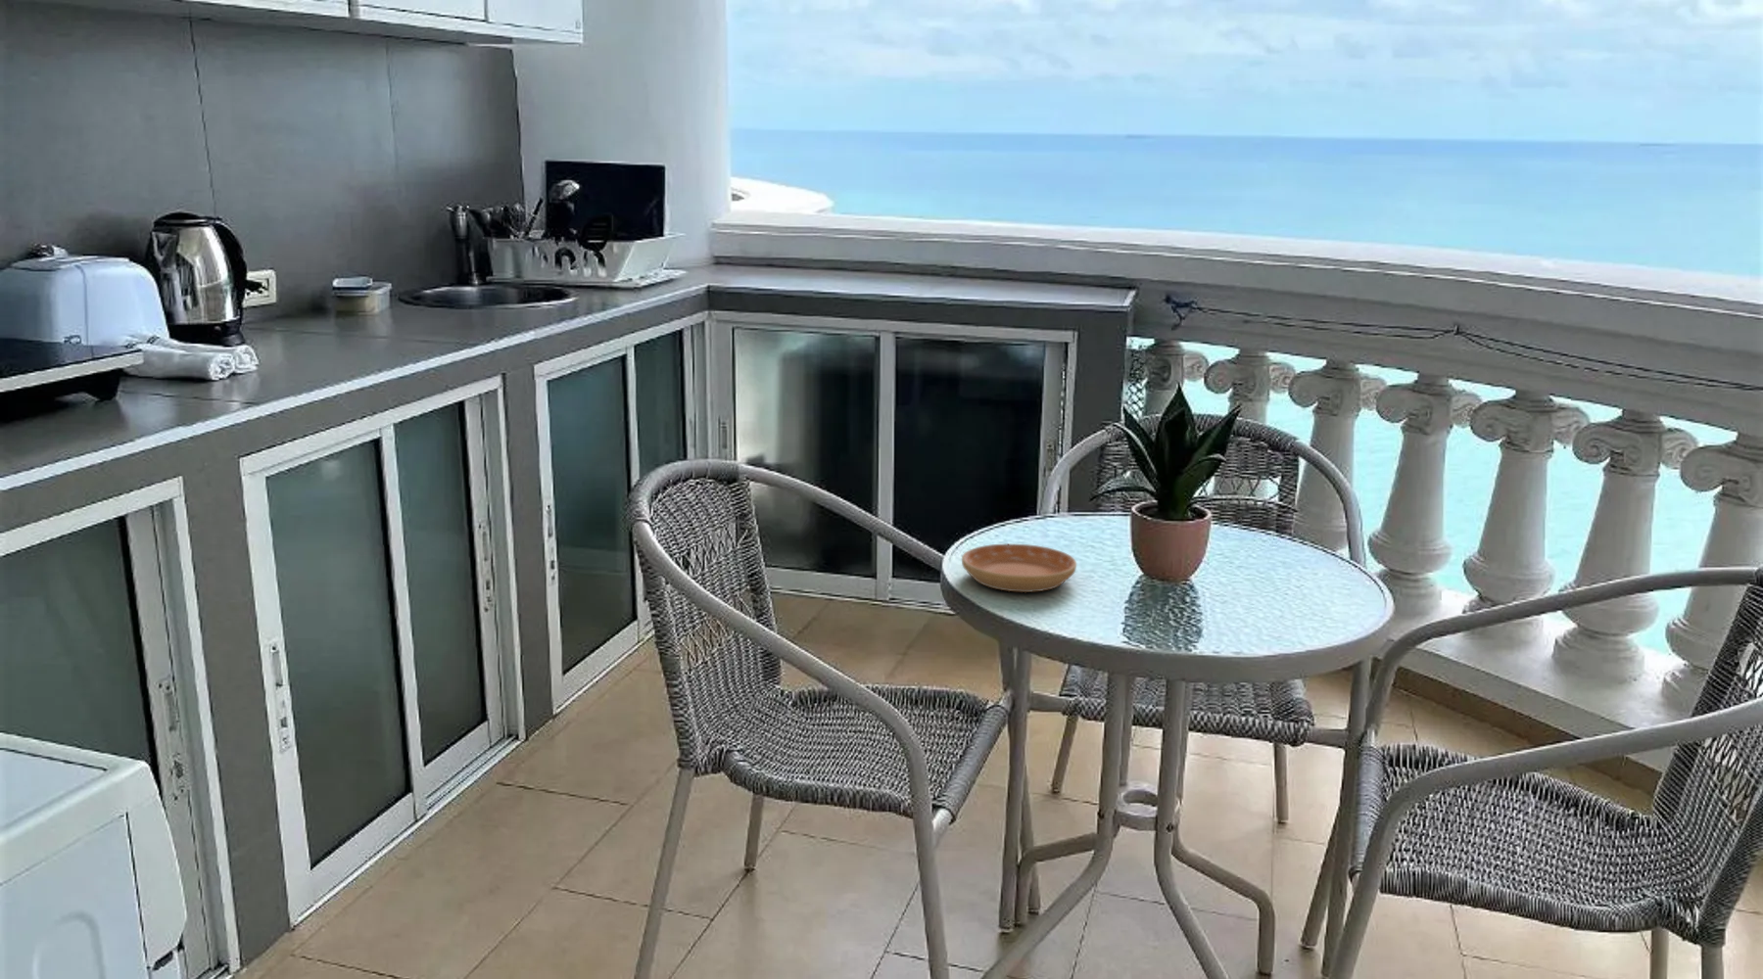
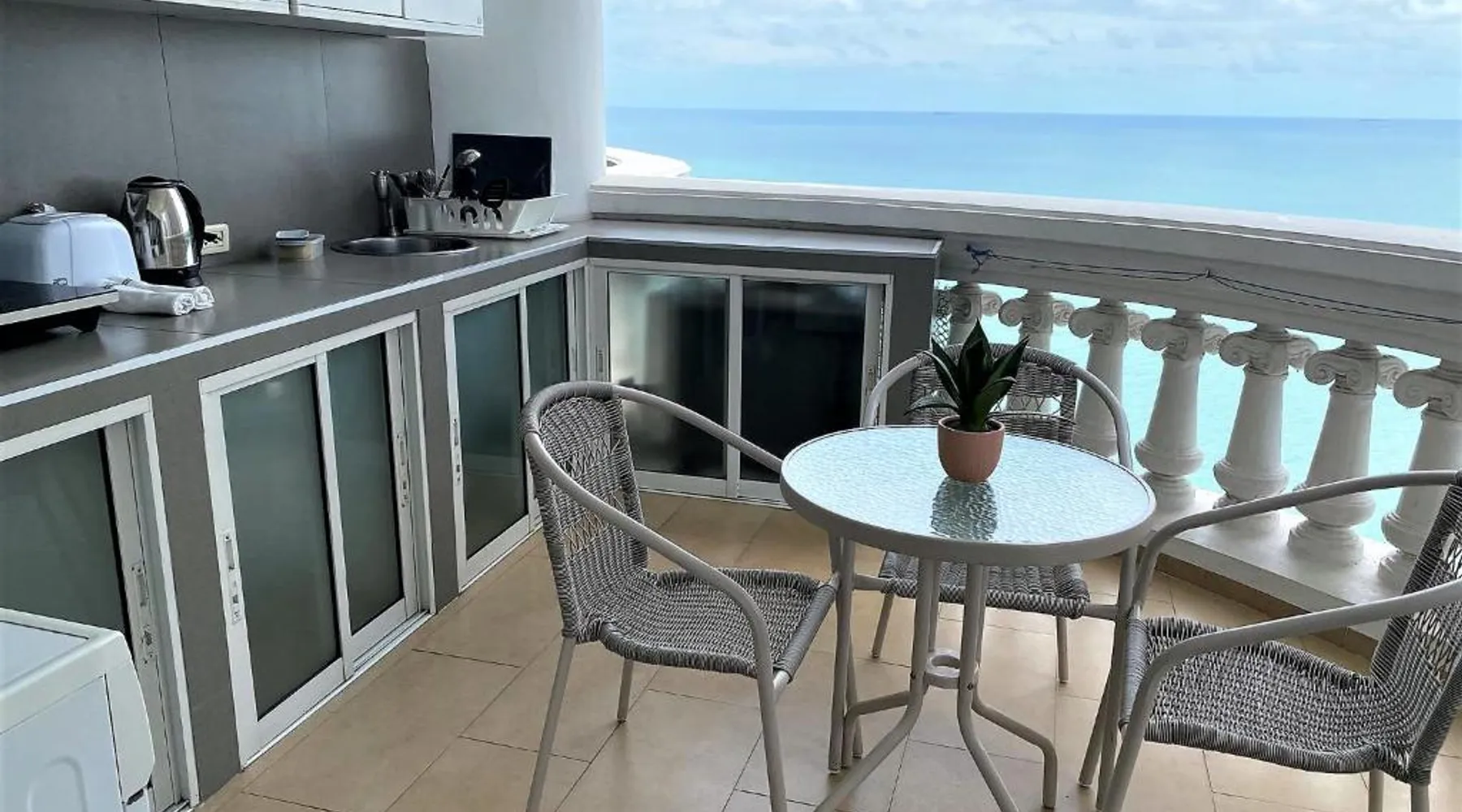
- saucer (1018, 568)
